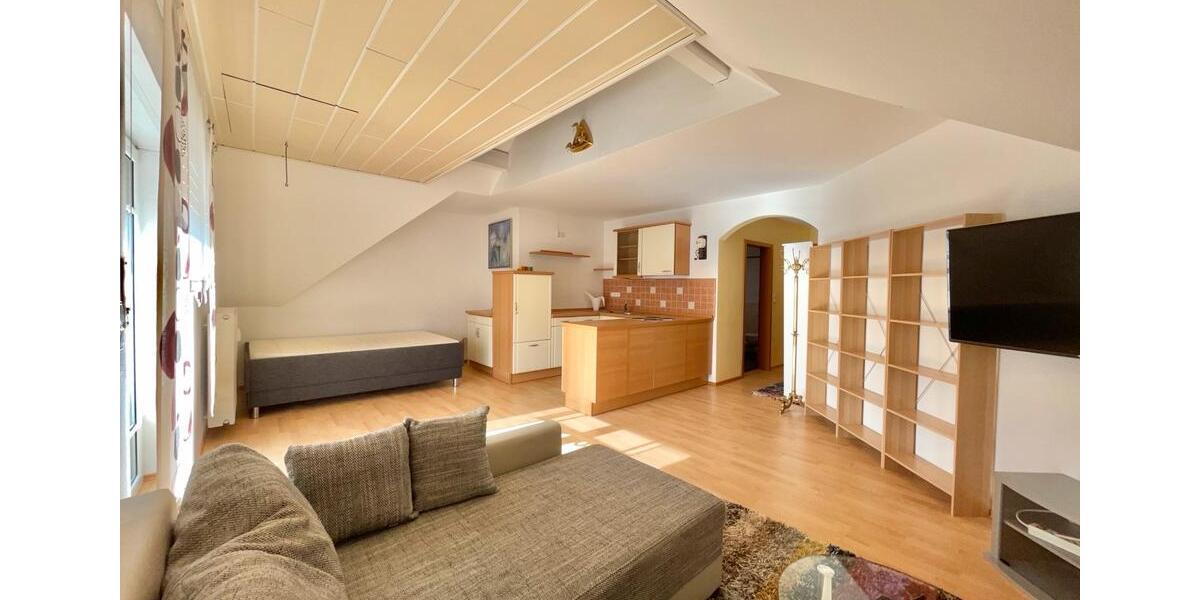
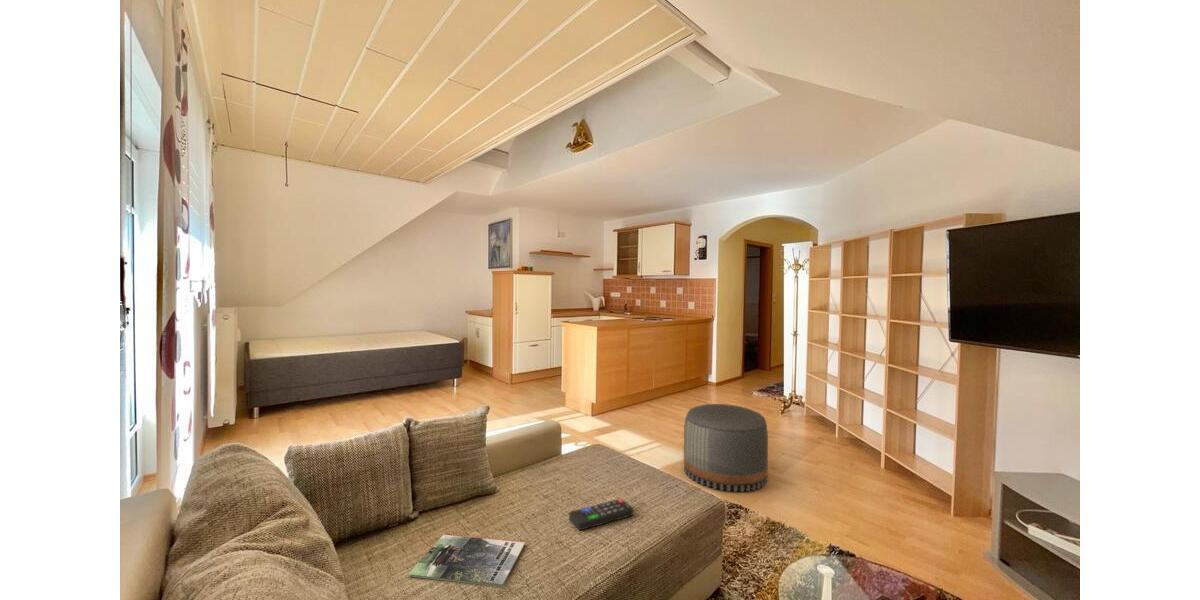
+ magazine (470, 558)
+ pouf (724, 440)
+ remote control (601, 513)
